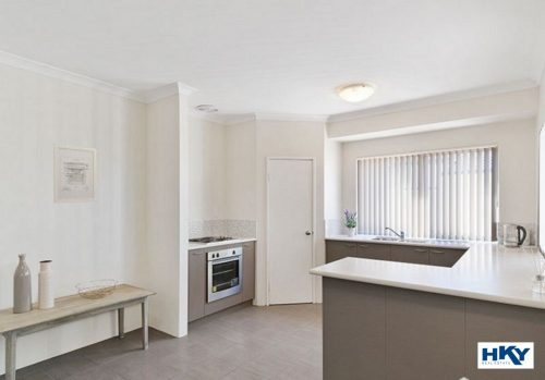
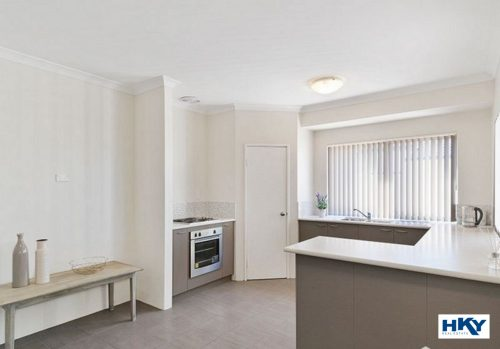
- wall art (76, 174)
